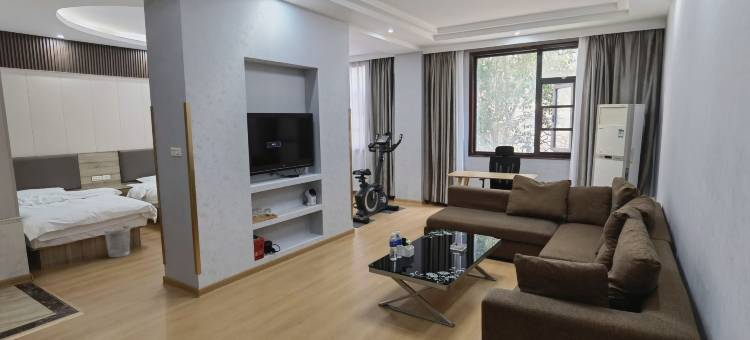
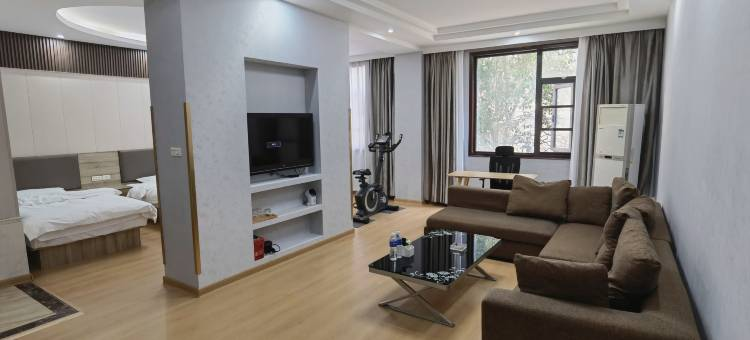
- wastebasket (118, 241)
